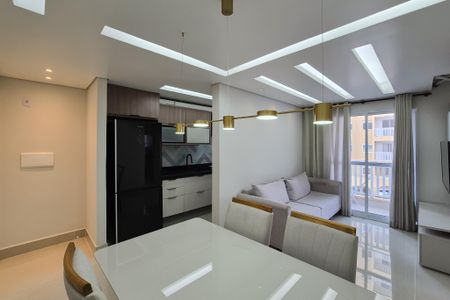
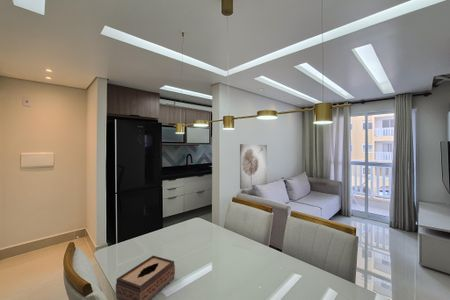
+ tissue box (147, 278)
+ wall art (254, 165)
